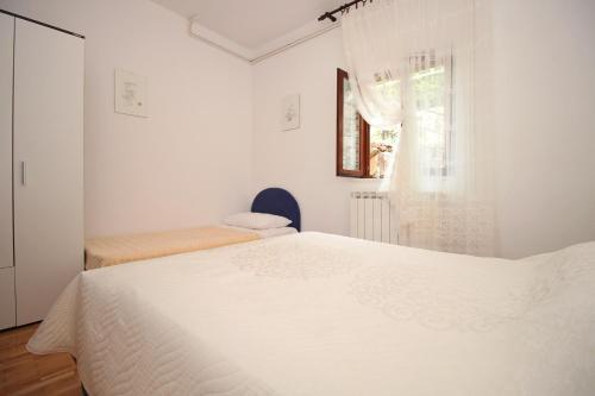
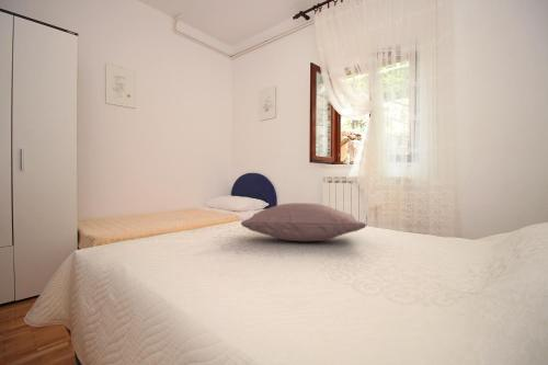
+ pillow (301, 221)
